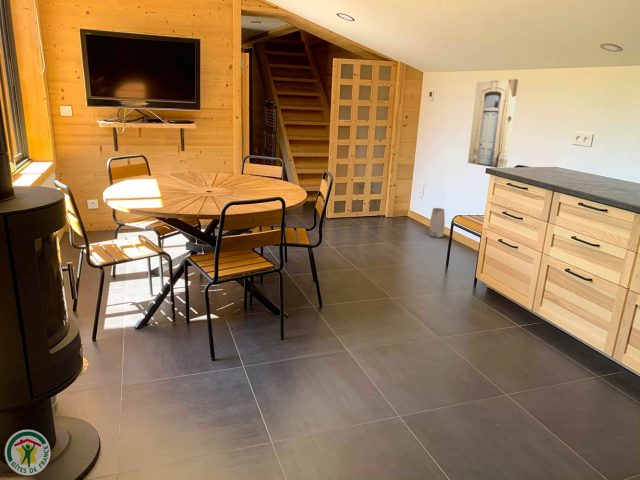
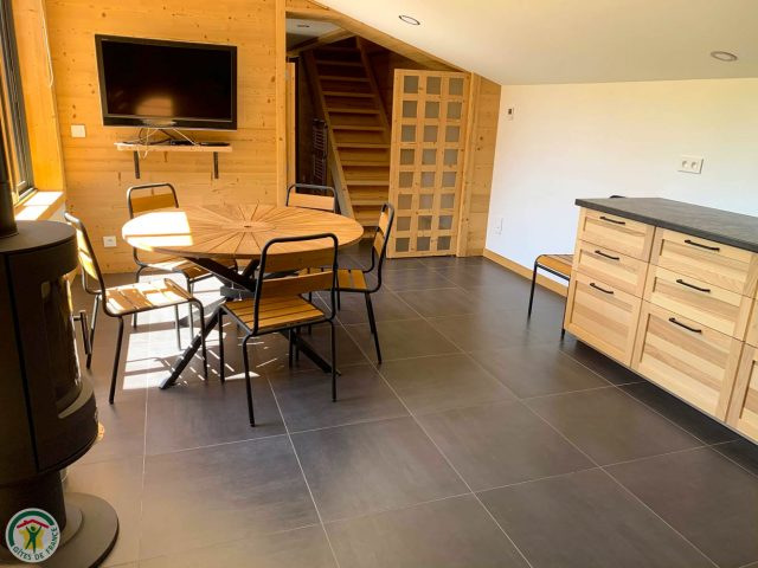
- wall art (491, 124)
- vase (437, 222)
